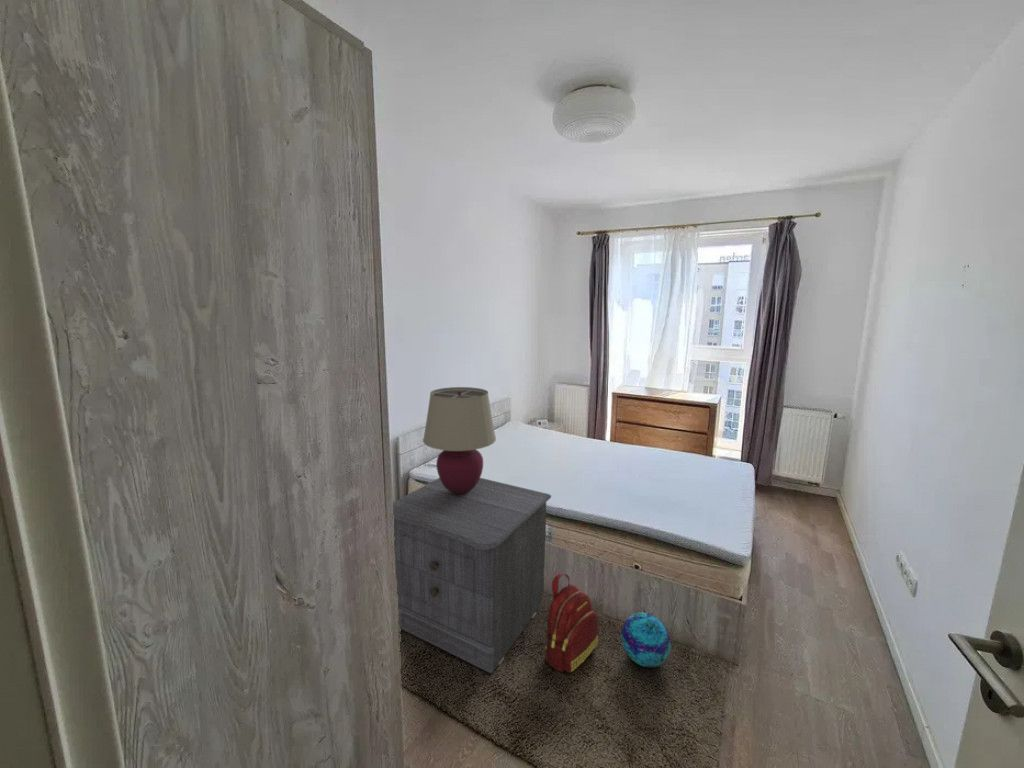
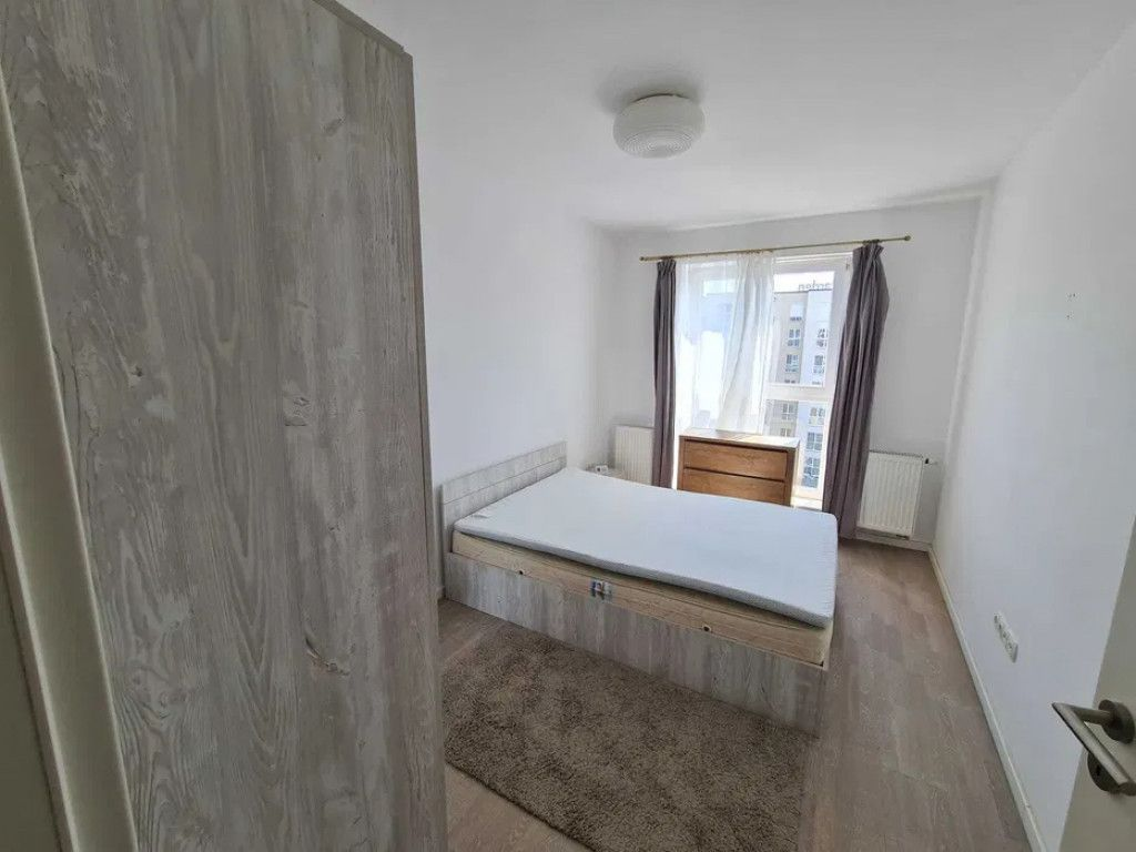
- backpack (570, 618)
- nightstand (467, 560)
- decorative ball (645, 639)
- table lamp (459, 442)
